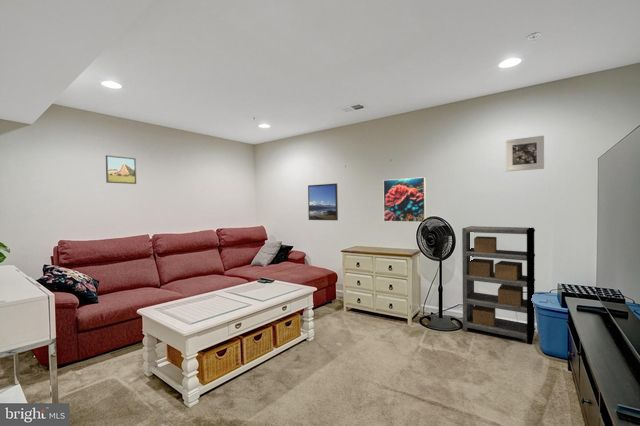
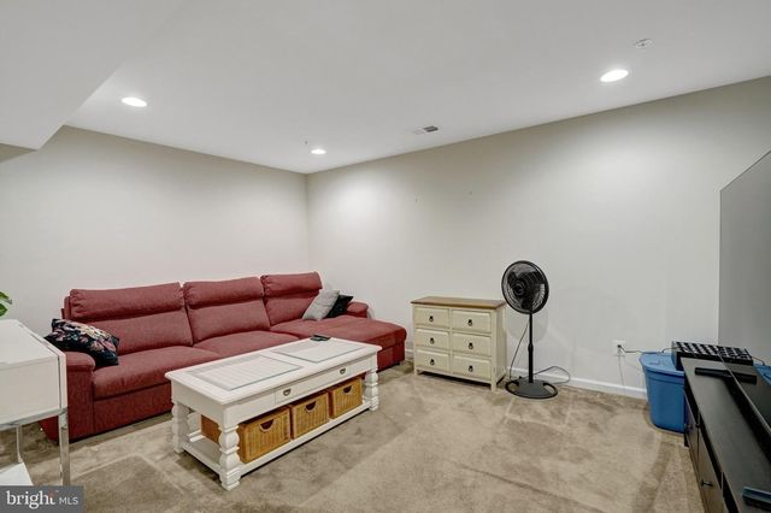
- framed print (322, 202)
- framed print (524, 154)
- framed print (121, 170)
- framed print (403, 200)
- shelving unit (497, 279)
